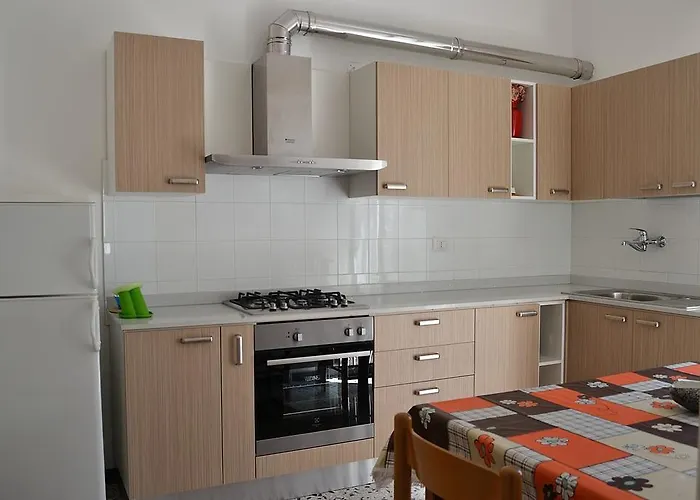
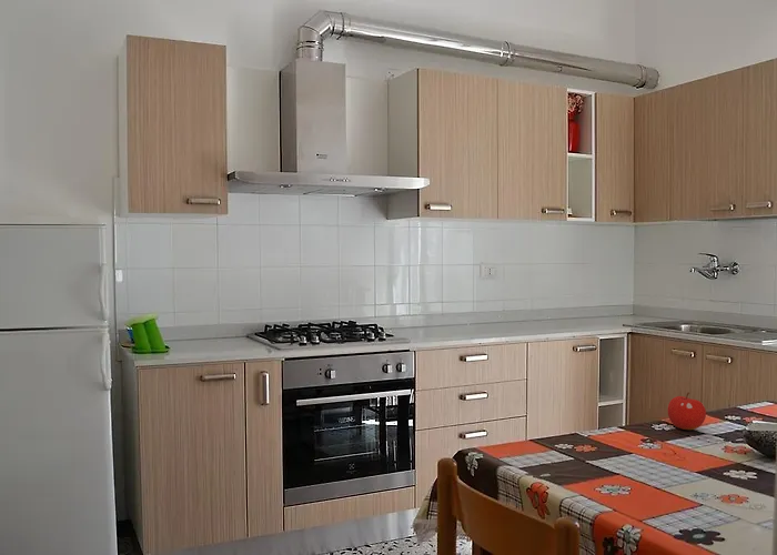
+ fruit (686, 410)
